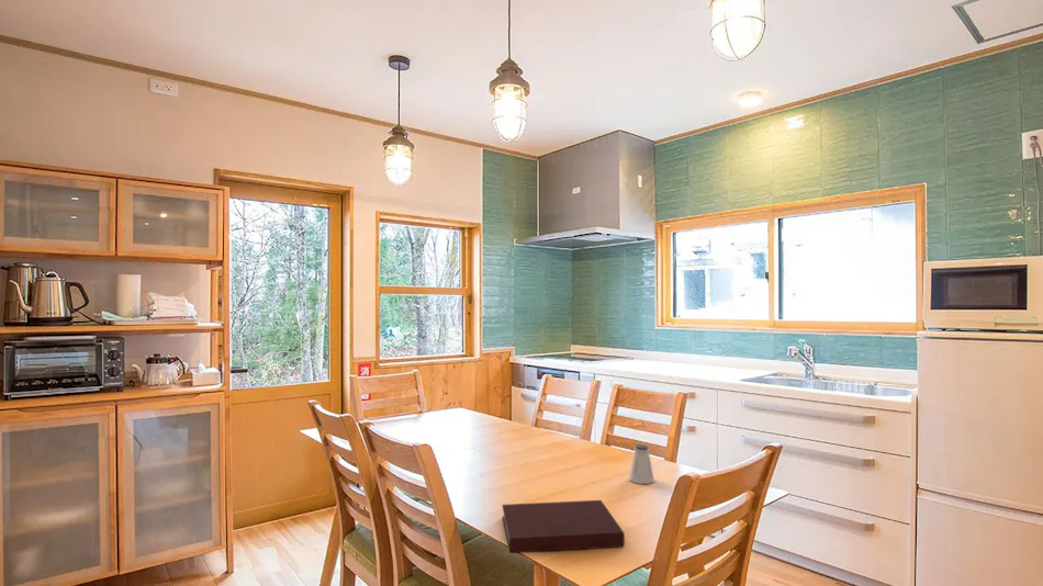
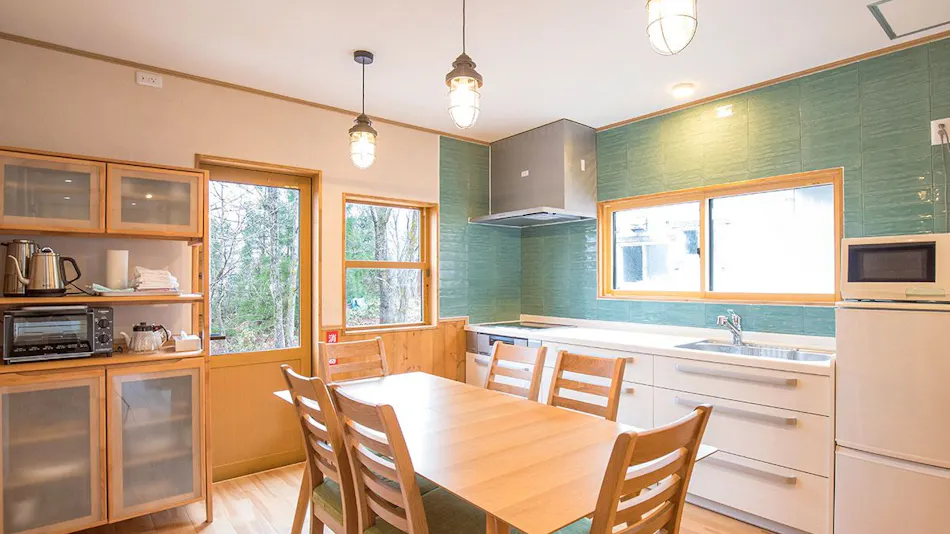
- notebook (559, 523)
- saltshaker (641, 462)
